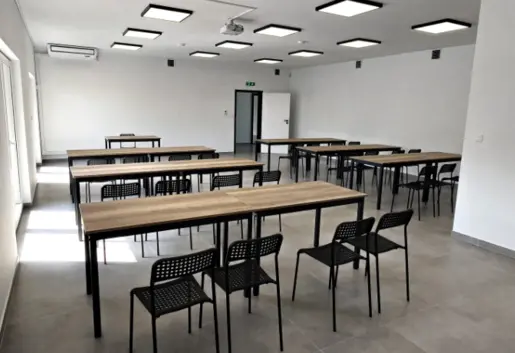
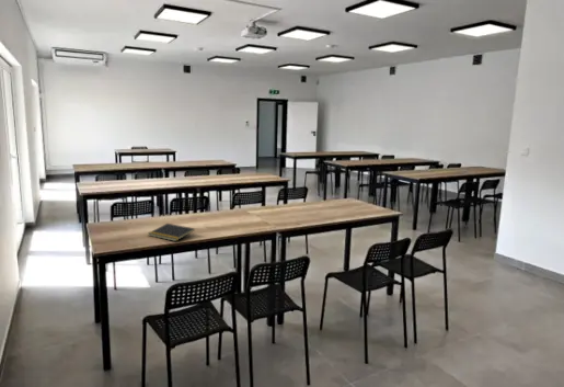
+ notepad (171, 231)
